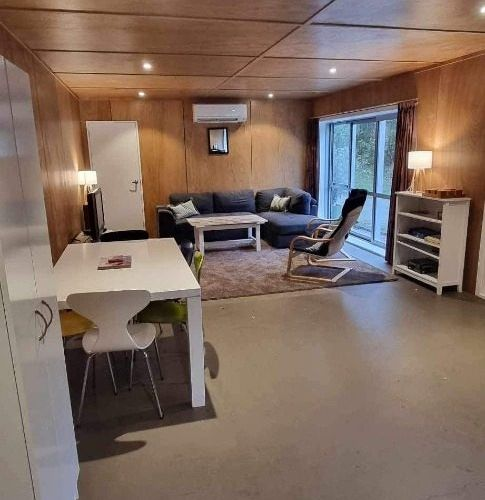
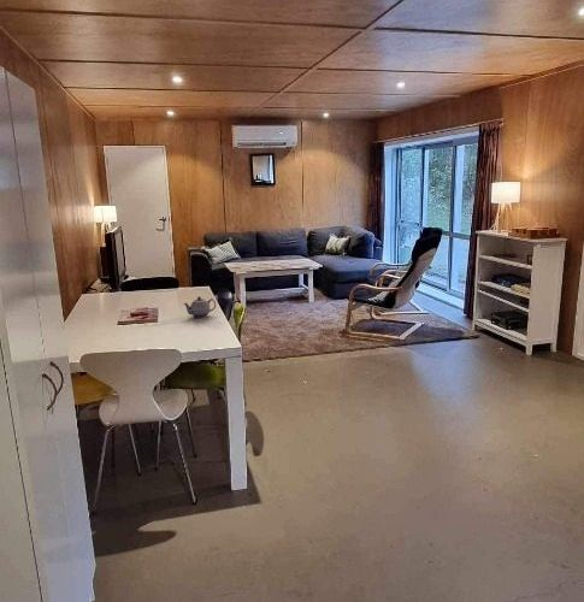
+ teapot (199, 306)
